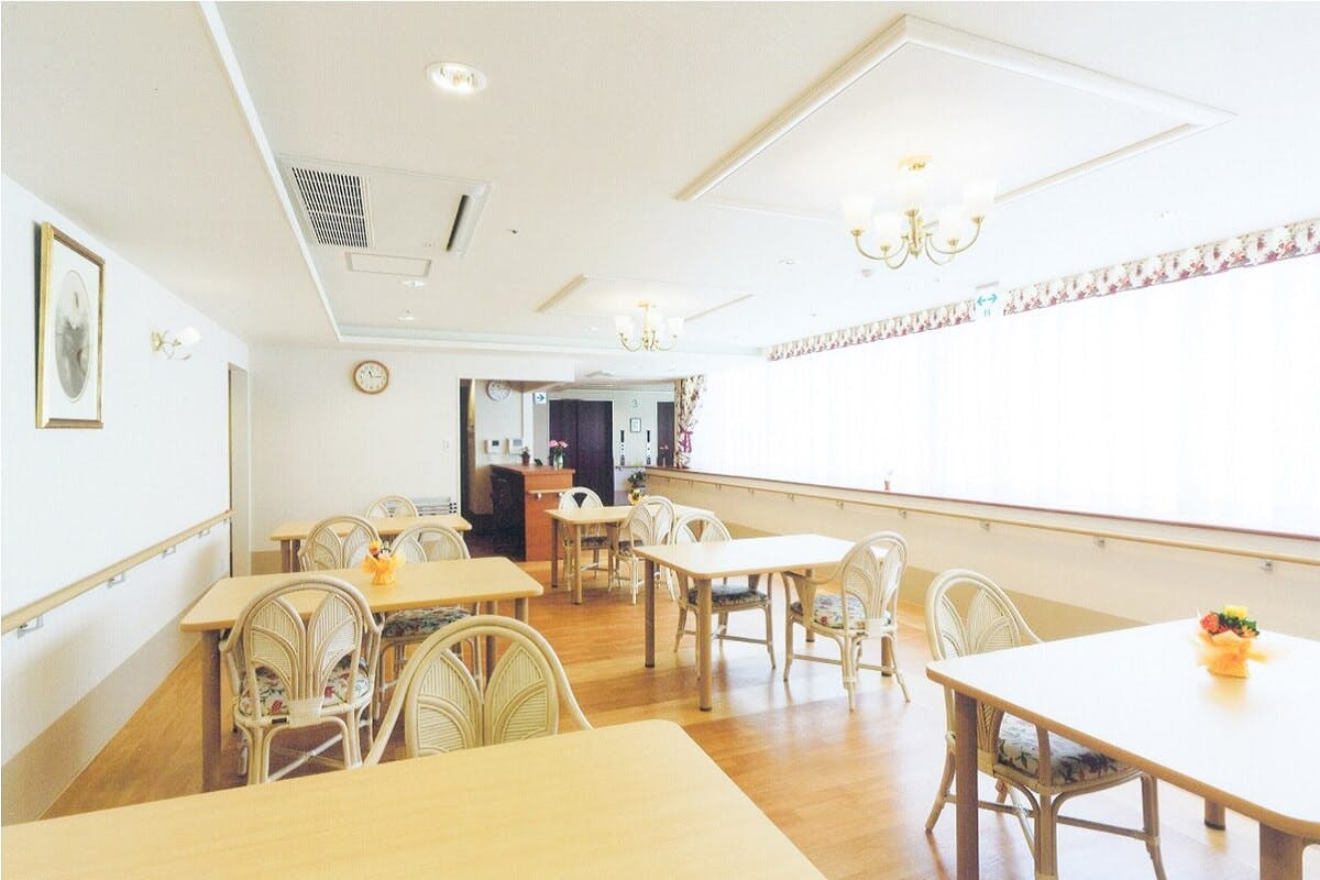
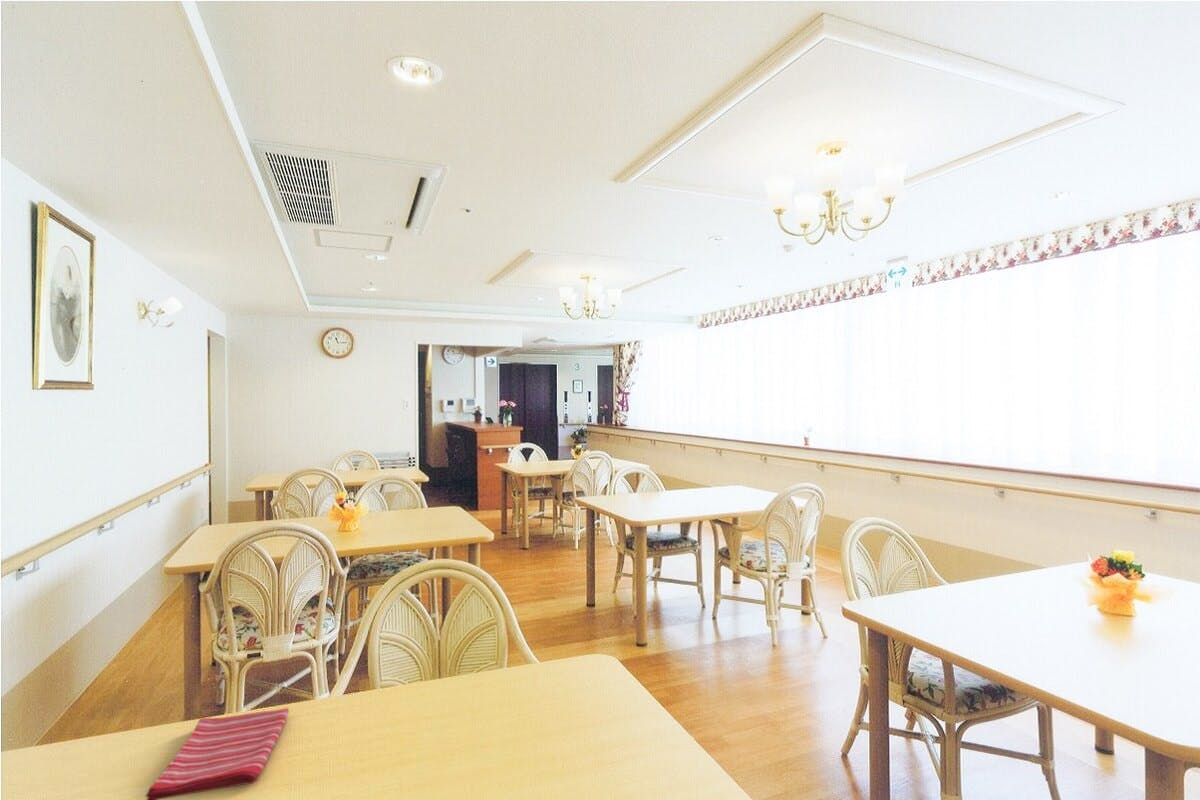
+ dish towel (225, 748)
